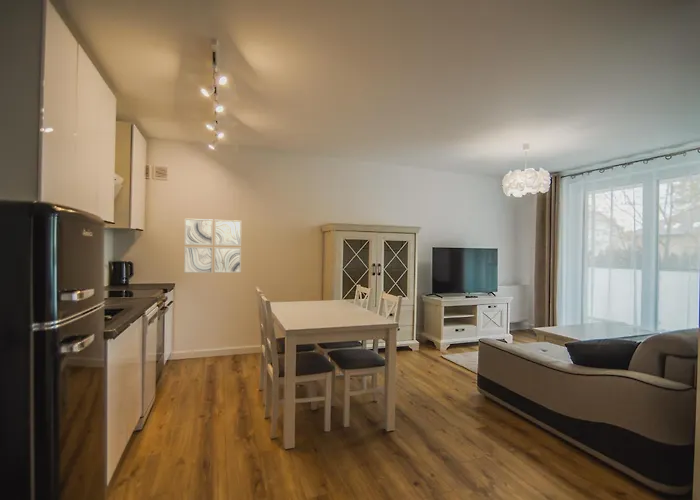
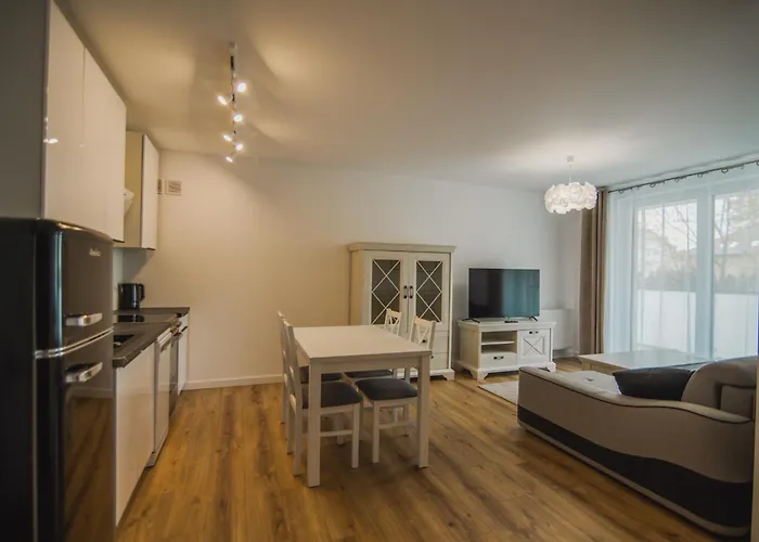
- wall art (214, 245)
